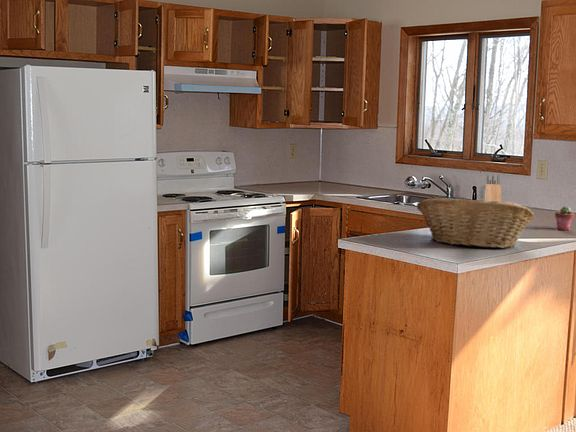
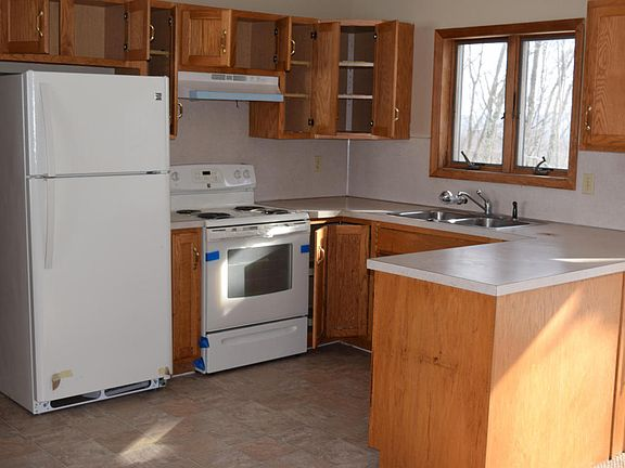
- potted succulent (564, 217)
- fruit basket (473, 219)
- knife block (493, 193)
